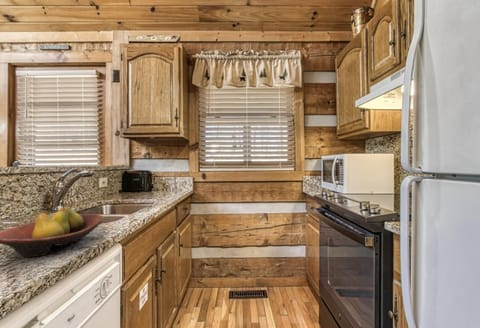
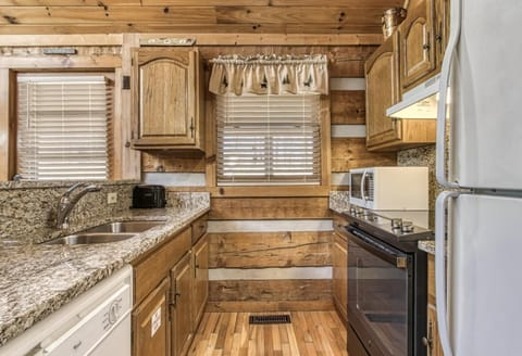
- fruit bowl (56, 226)
